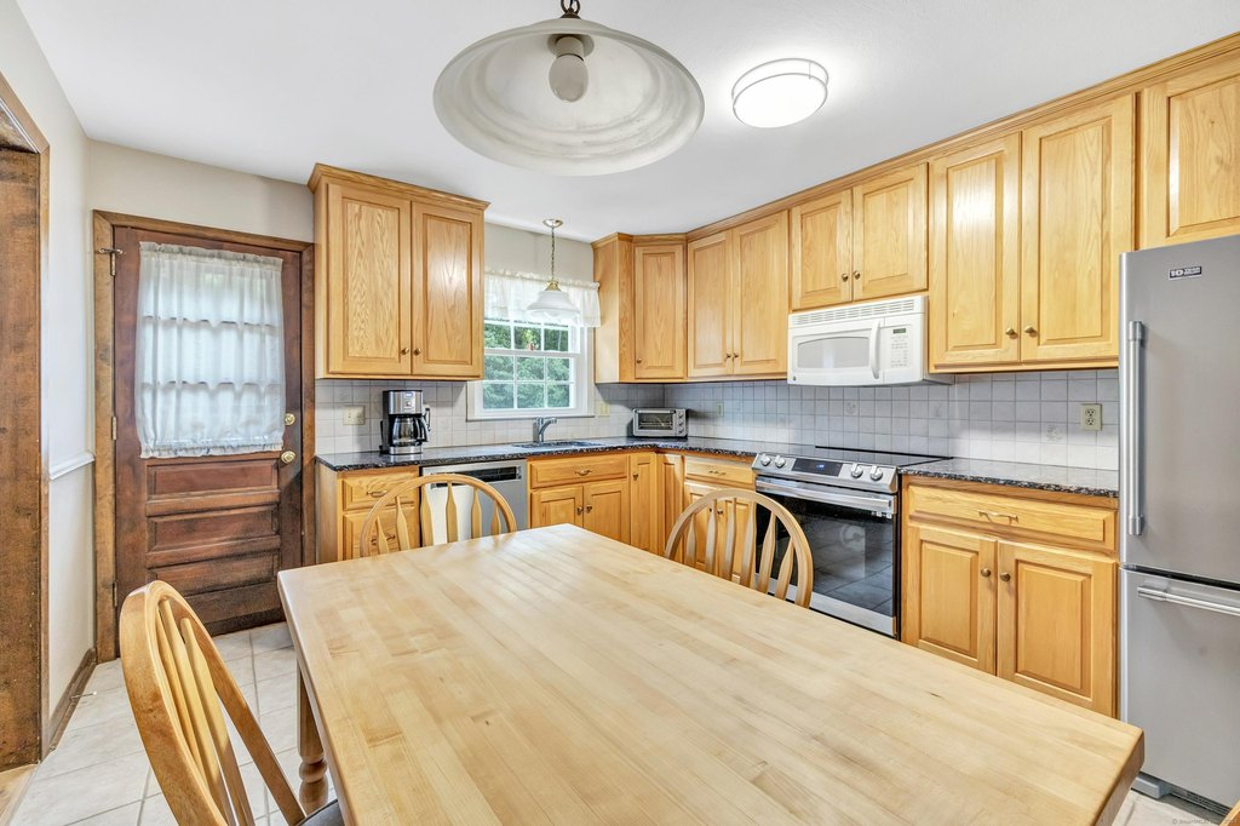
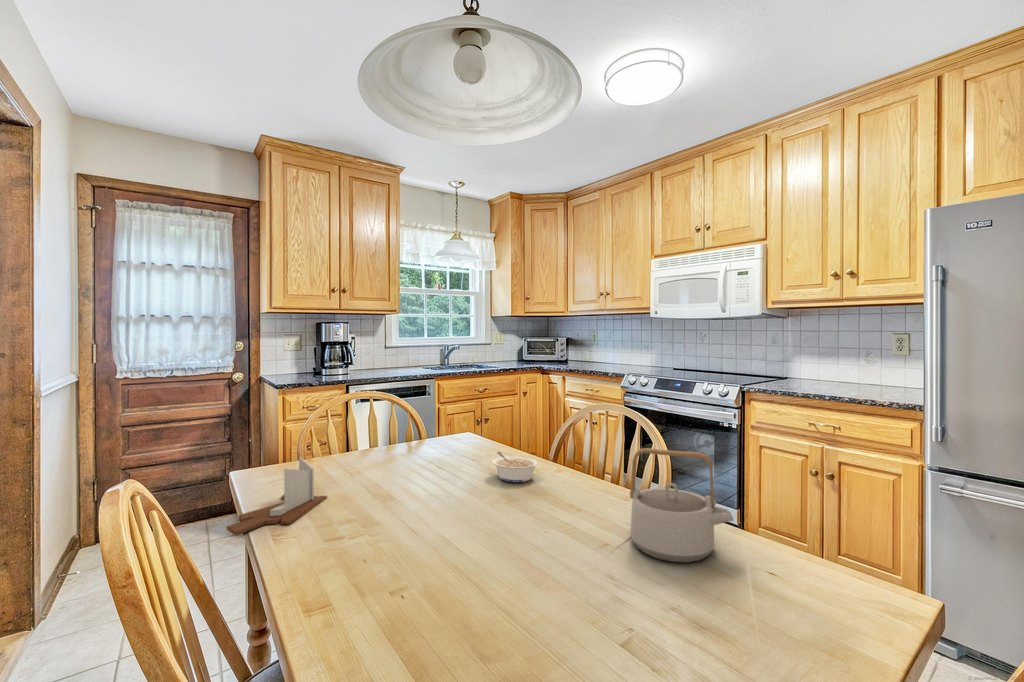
+ legume (513, 468)
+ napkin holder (284, 488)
+ teapot (679, 500)
